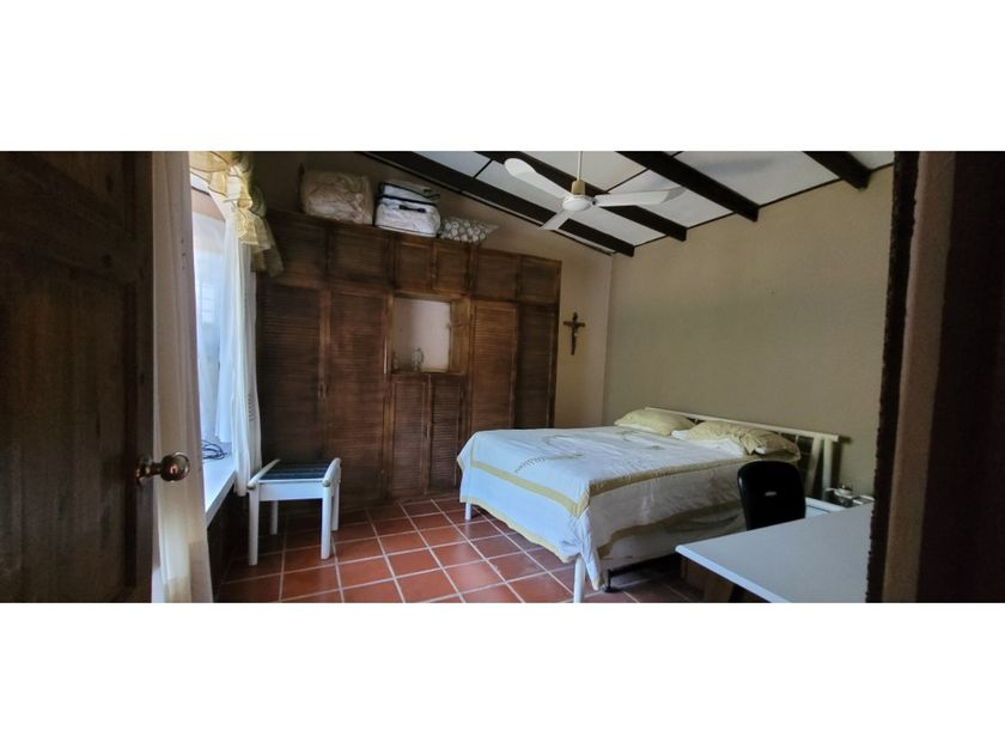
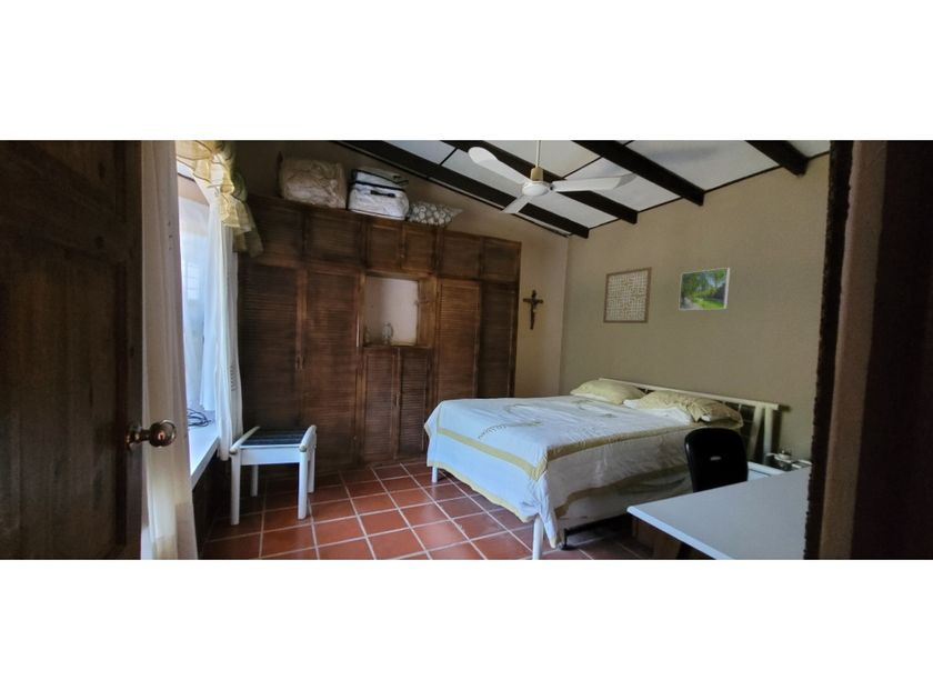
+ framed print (702, 290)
+ wall art (625, 294)
